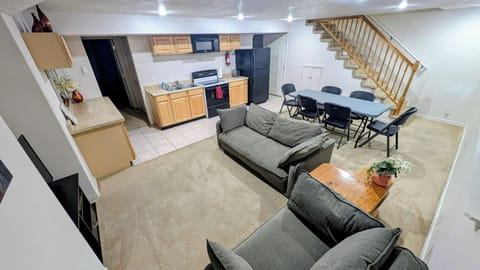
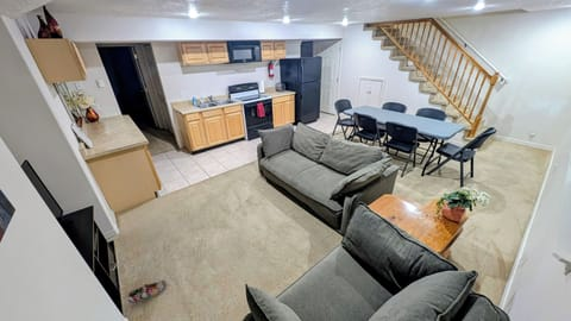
+ shoe (146, 290)
